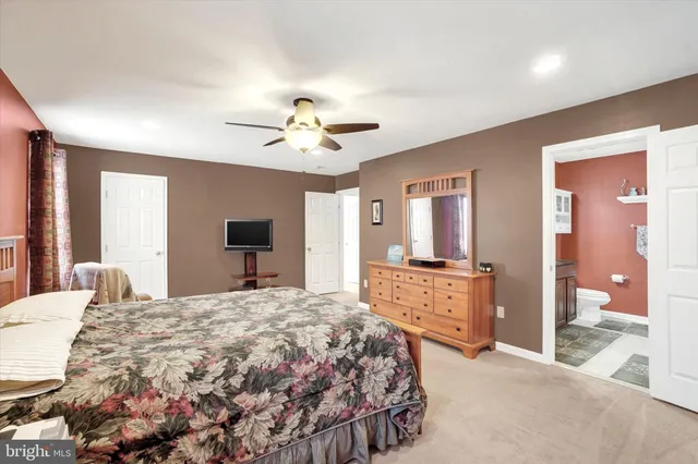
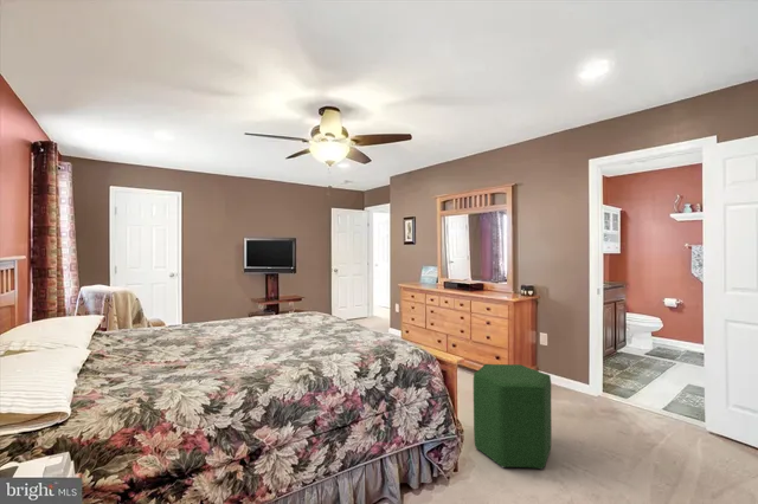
+ ottoman (512, 411)
